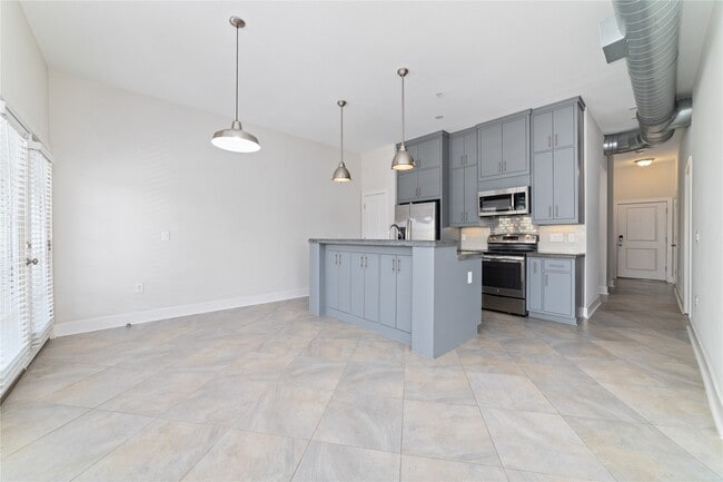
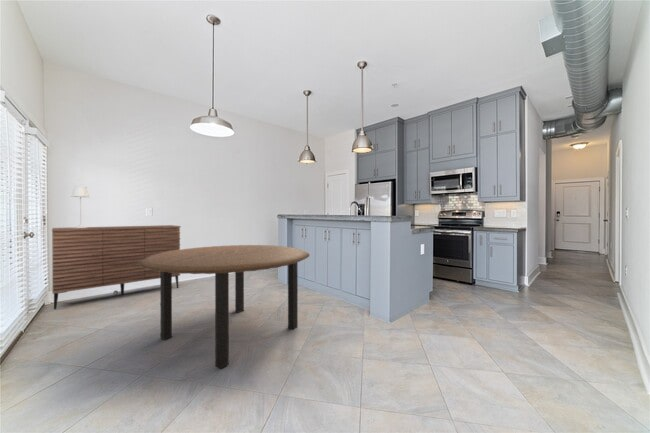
+ table lamp (80, 207)
+ sideboard (121, 260)
+ dining table (235, 292)
